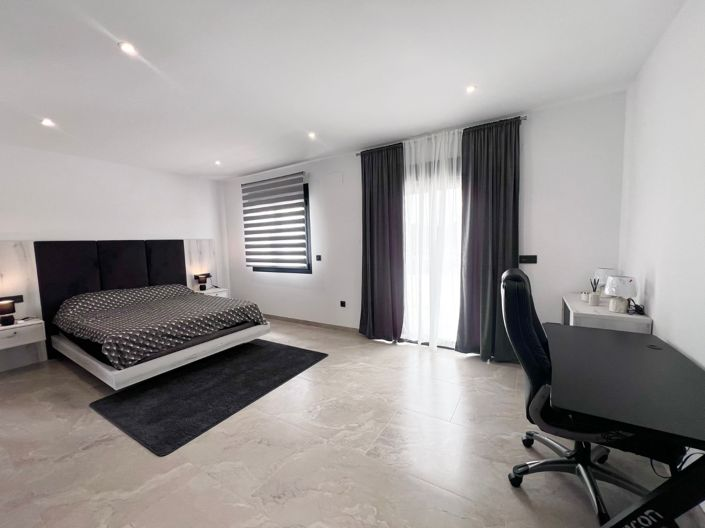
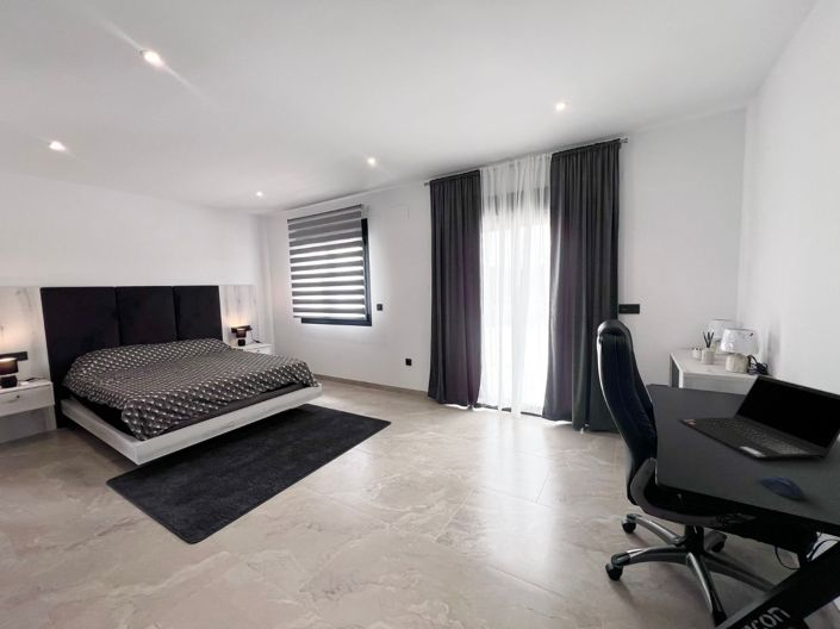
+ computer mouse (782, 482)
+ laptop computer (757, 412)
